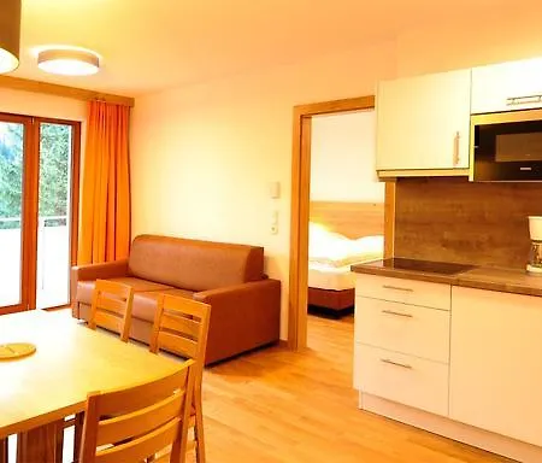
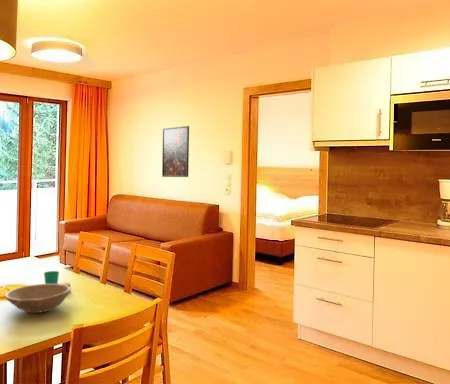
+ bowl (38, 300)
+ cup (57, 281)
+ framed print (175, 152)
